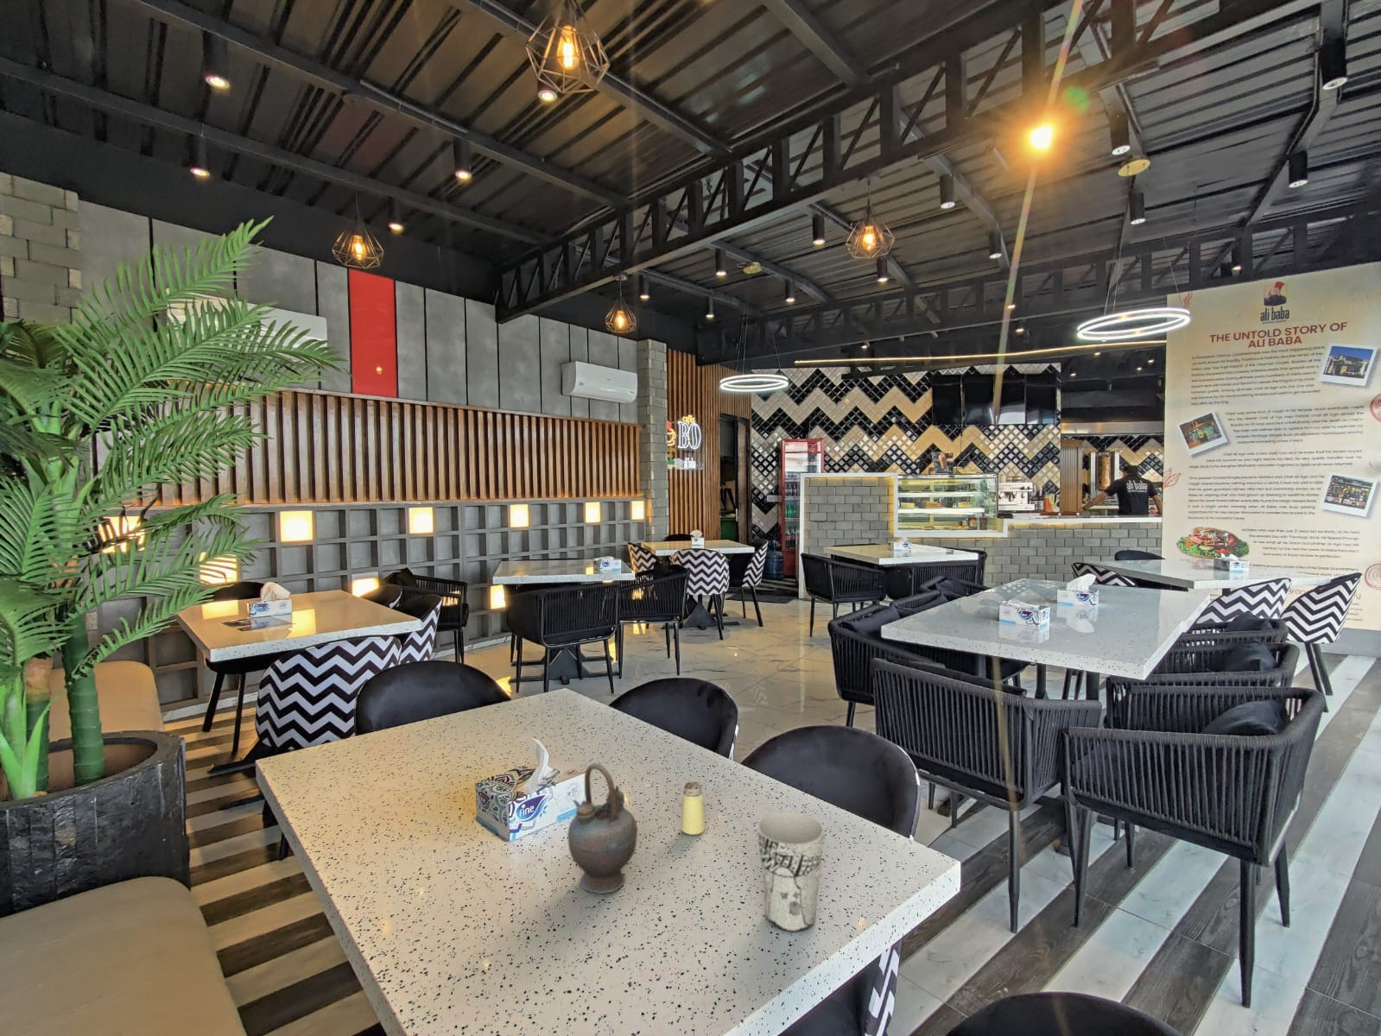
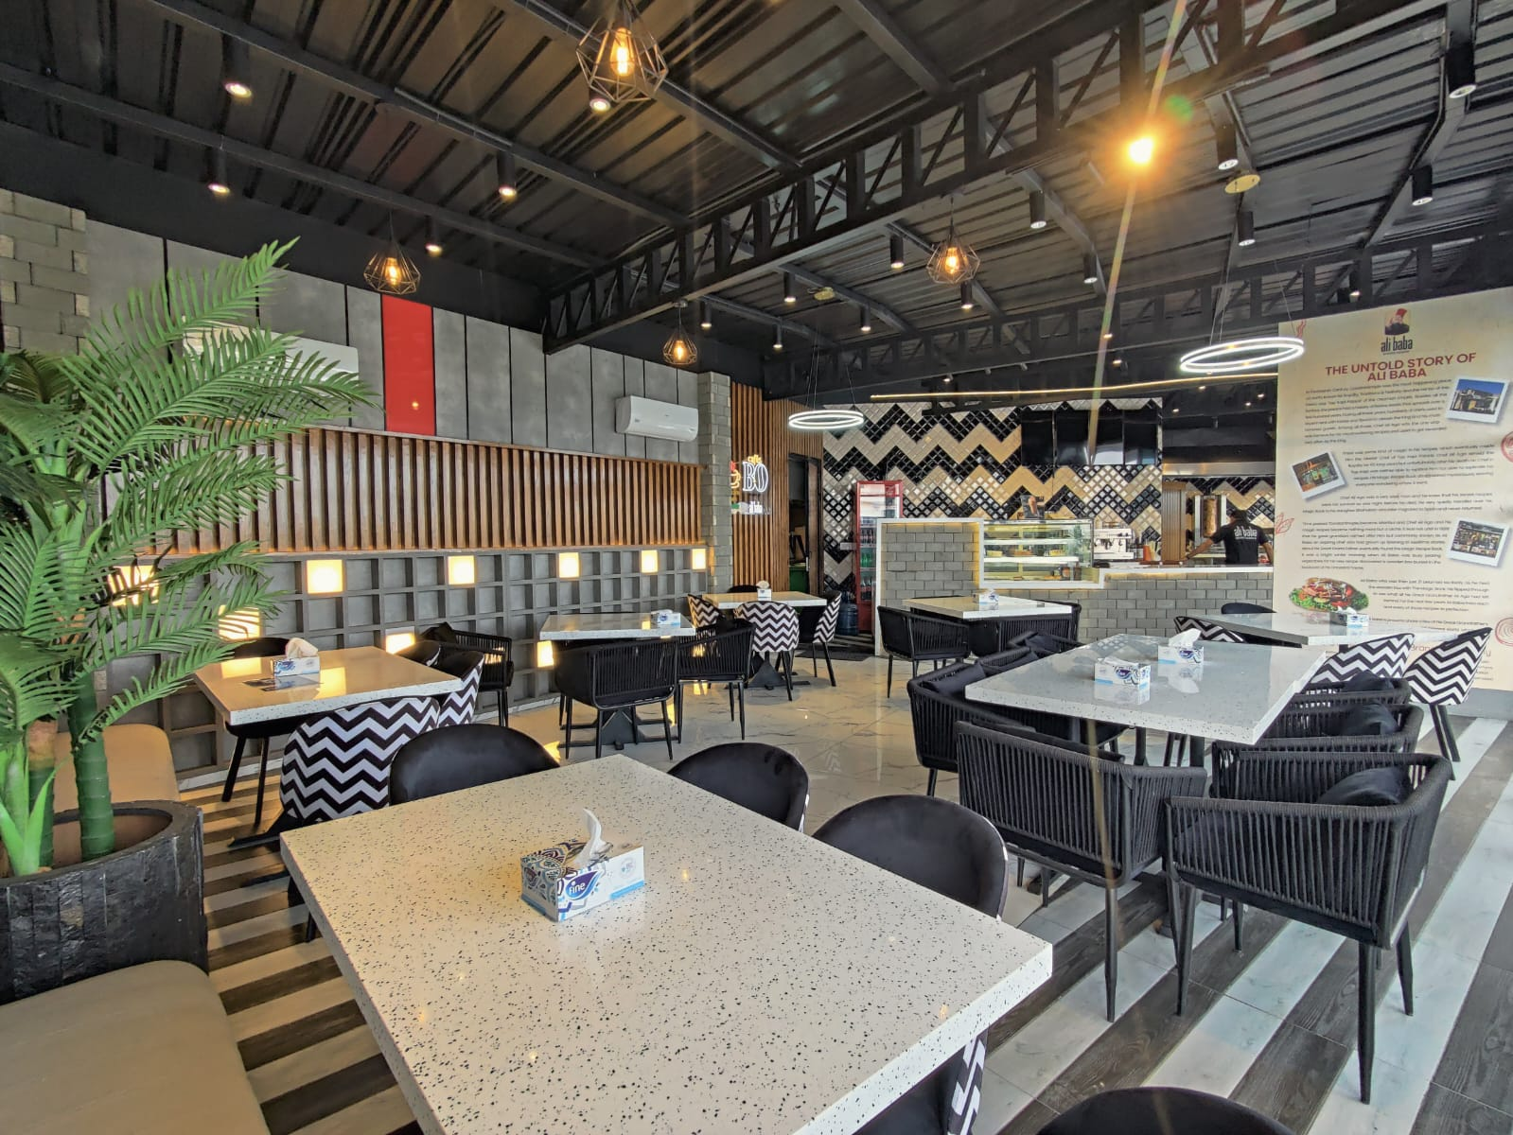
- cup (790, 871)
- teapot (597, 821)
- saltshaker (692, 807)
